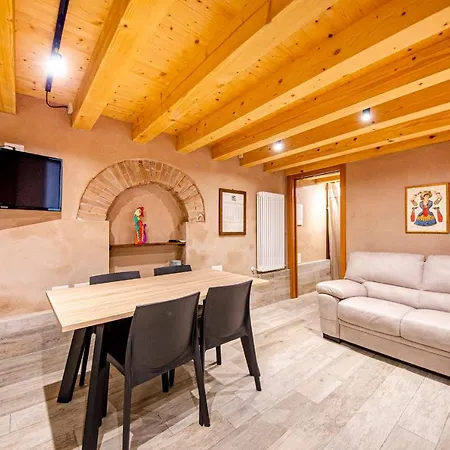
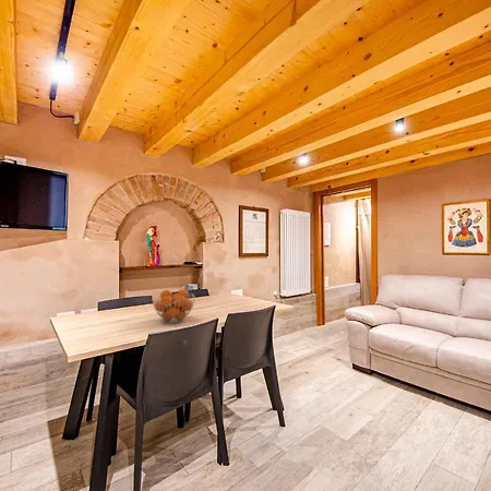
+ fruit basket (173, 304)
